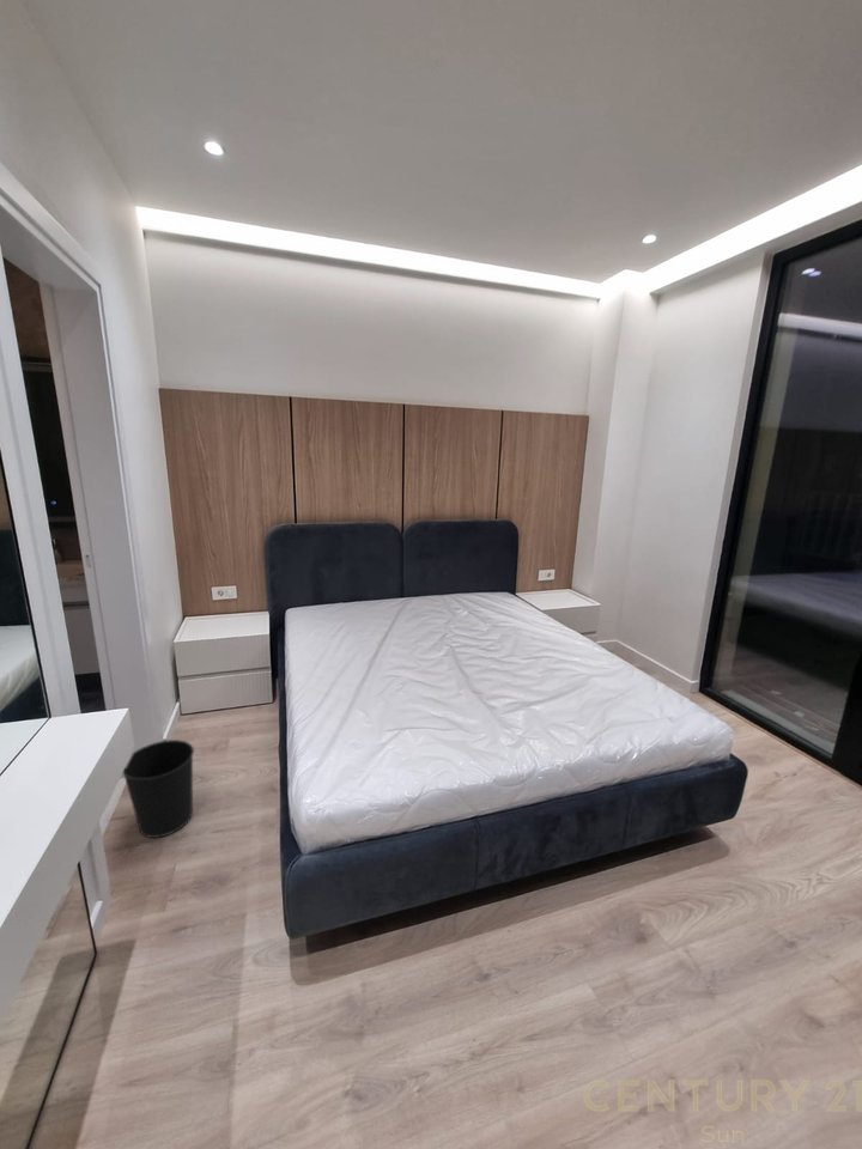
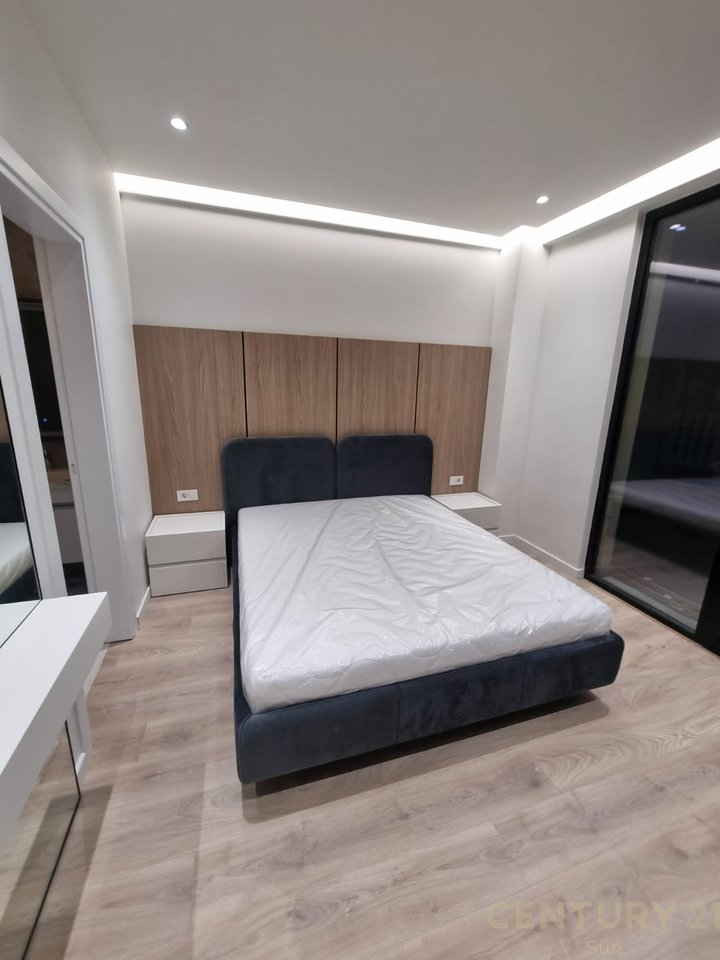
- wastebasket (162, 789)
